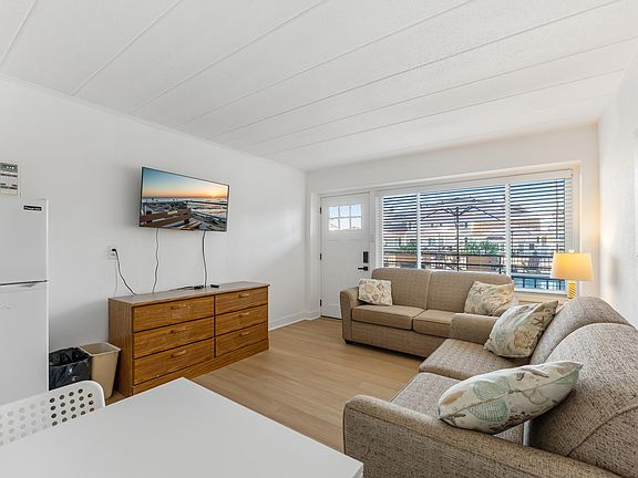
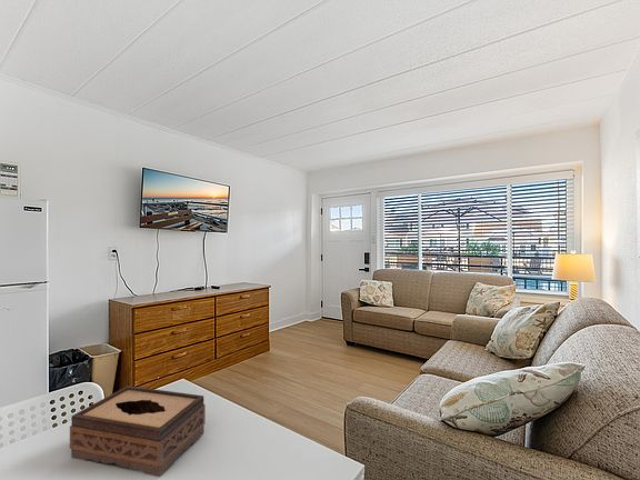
+ tissue box (141, 424)
